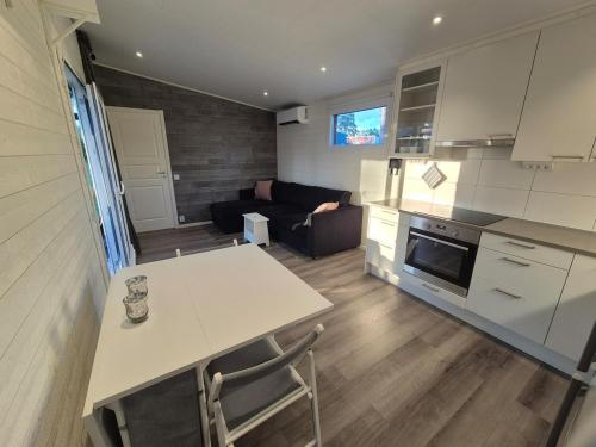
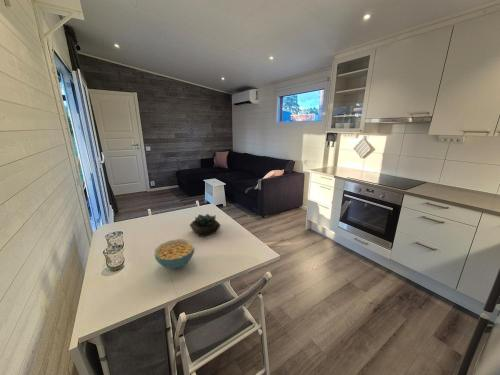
+ succulent plant (205, 224)
+ cereal bowl (175, 256)
